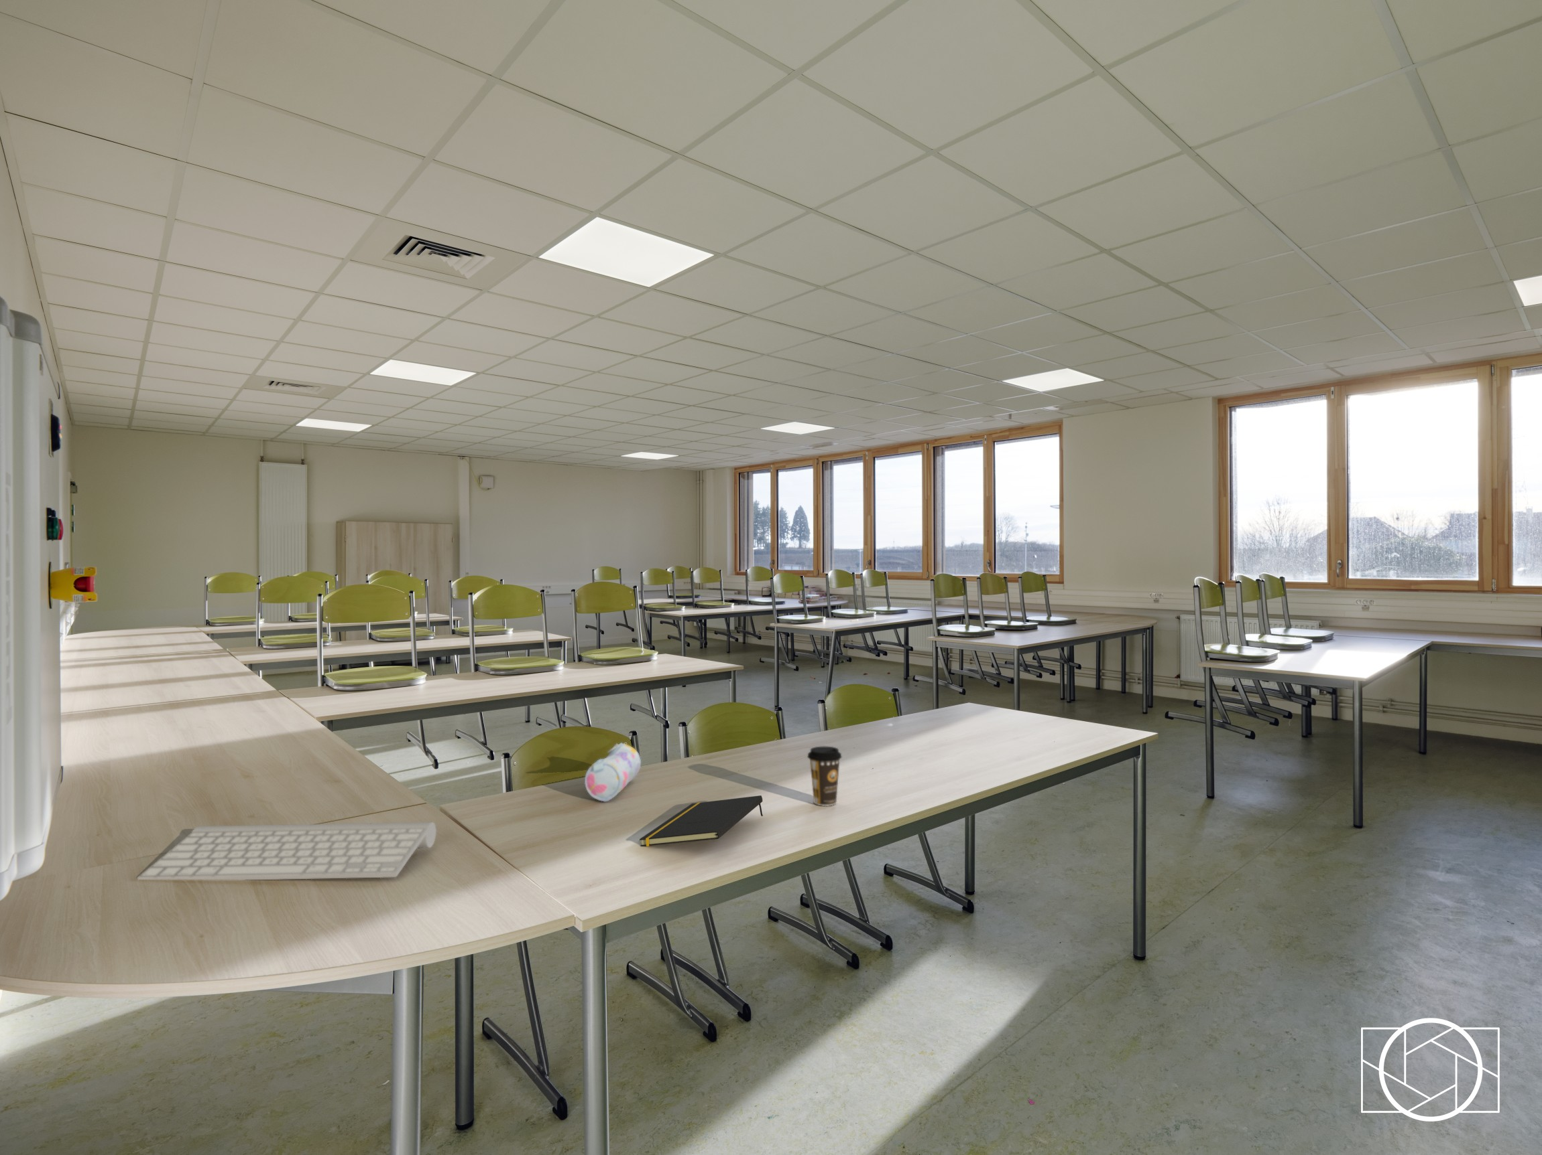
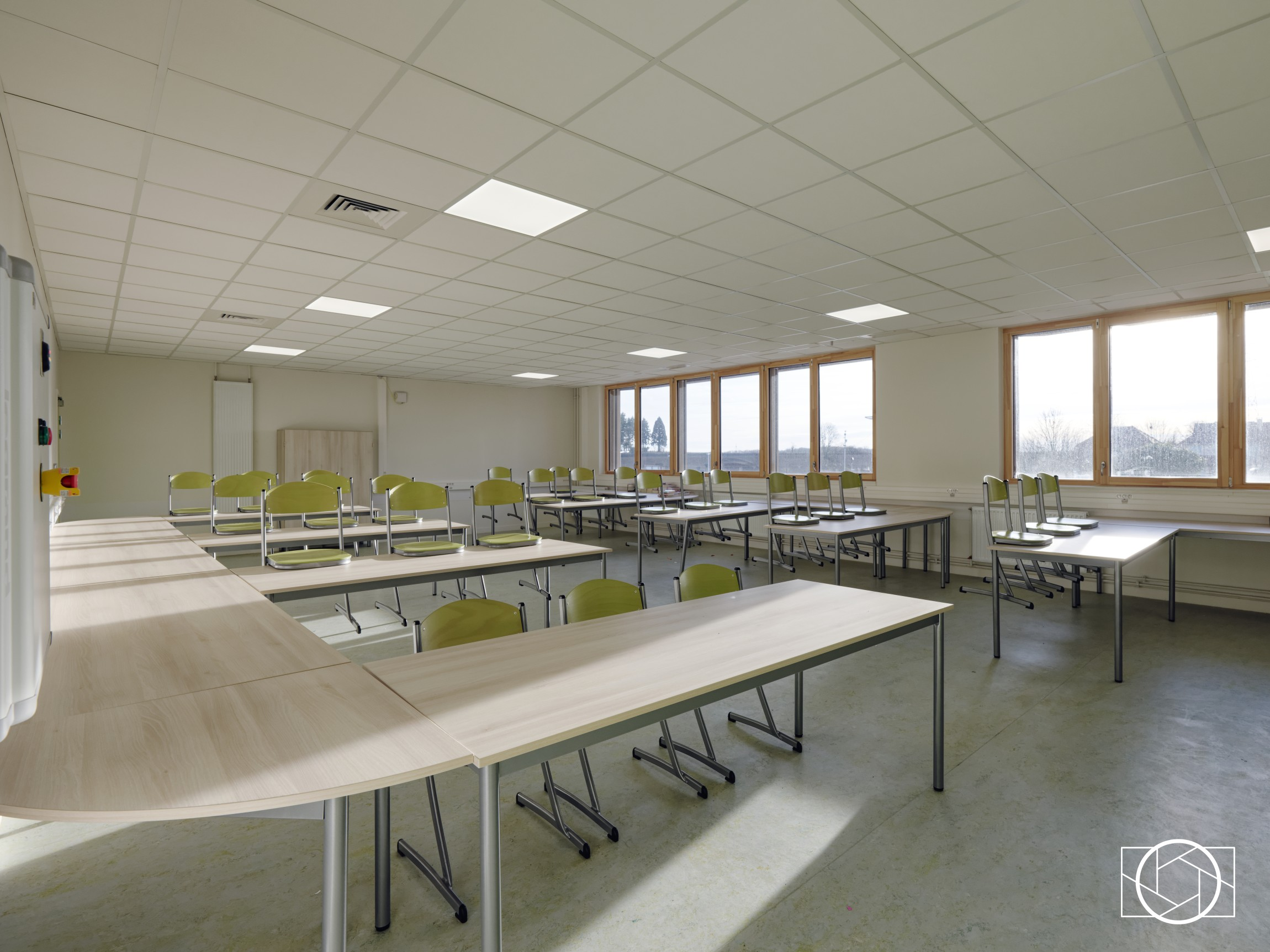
- pencil case (614, 770)
- coffee cup (824, 775)
- notepad (704, 820)
- keyboard (296, 848)
